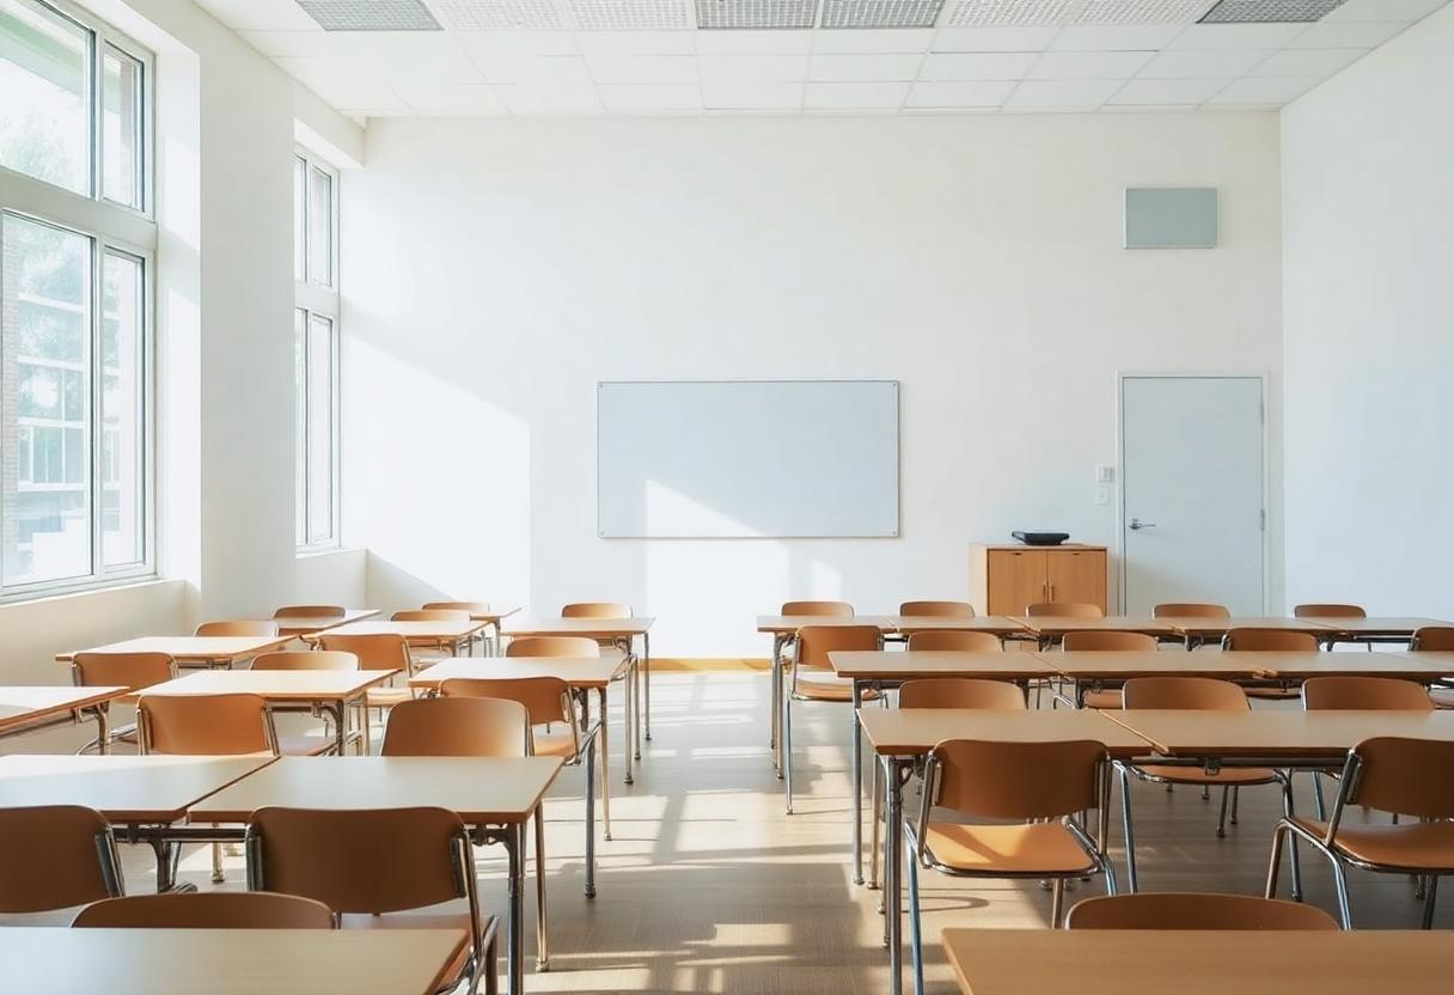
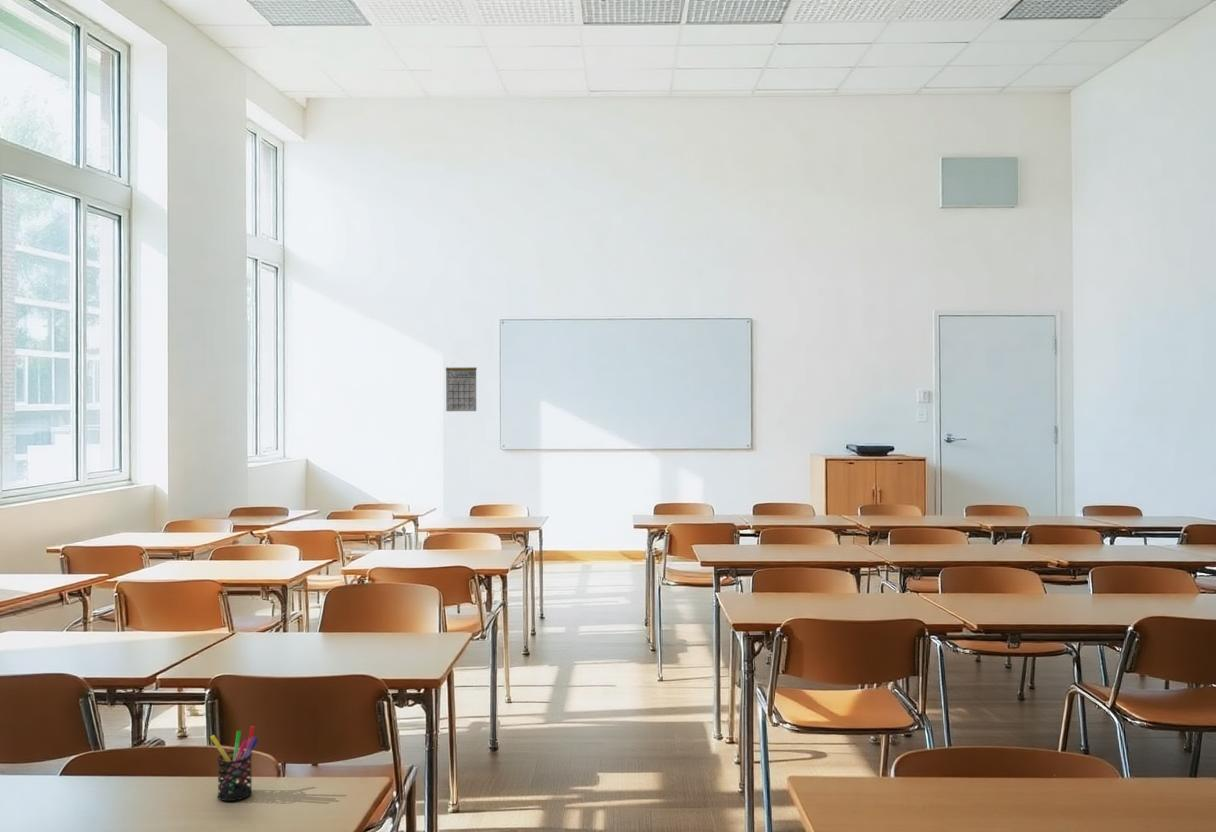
+ calendar (461, 384)
+ pen holder (237, 759)
